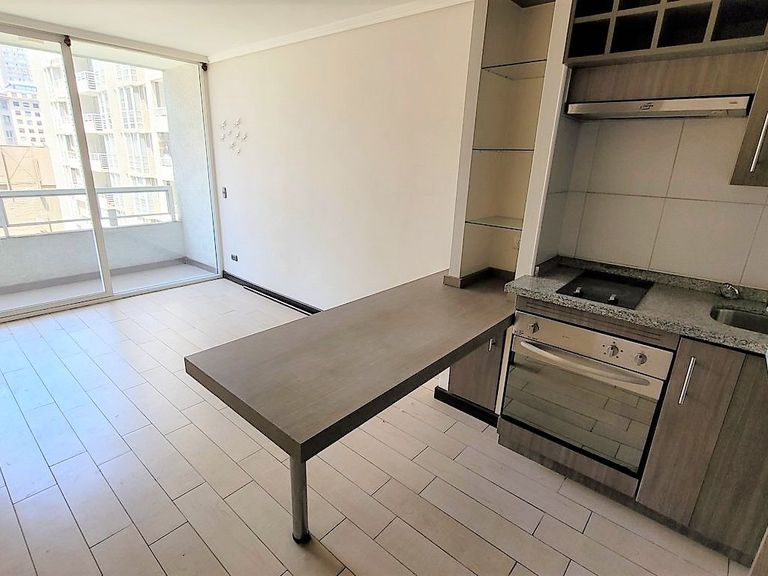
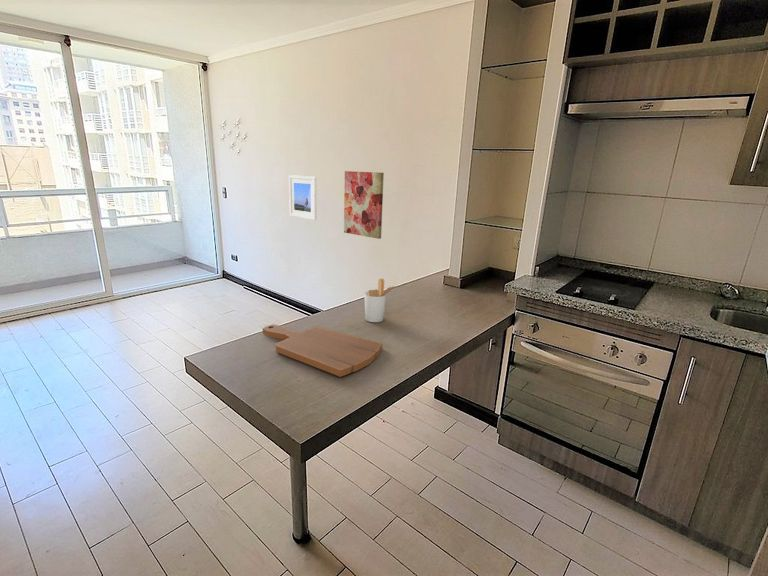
+ utensil holder (380, 301)
+ cutting board (322, 346)
+ wall art (362, 204)
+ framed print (302, 197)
